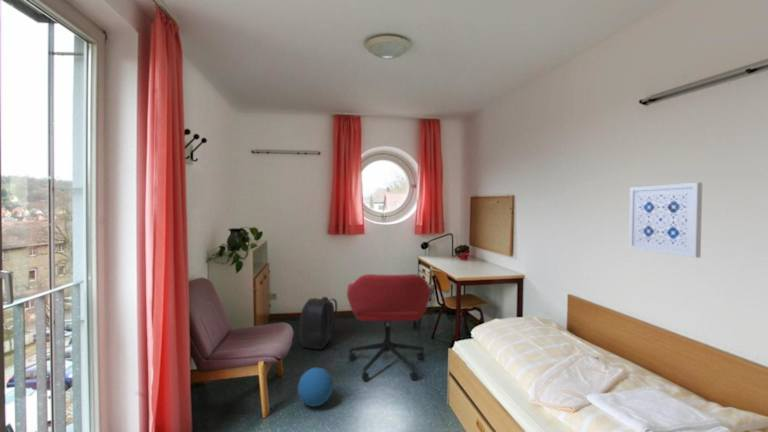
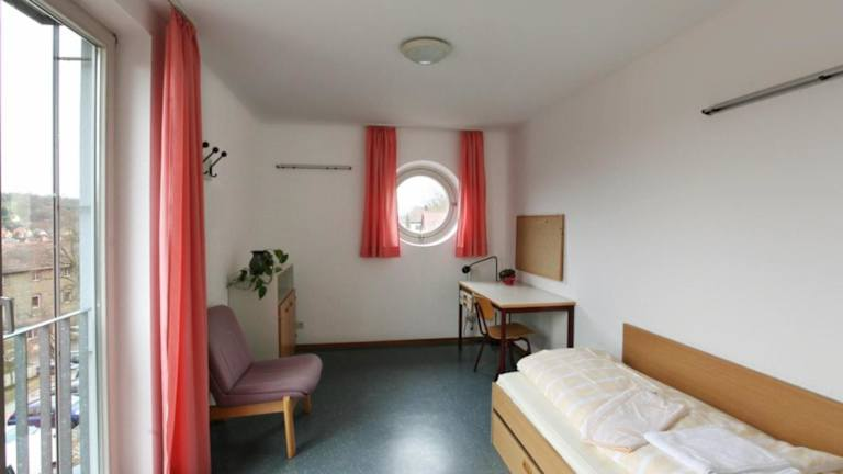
- office chair (387, 316)
- ball (315, 386)
- backpack (320, 321)
- wall art (661, 219)
